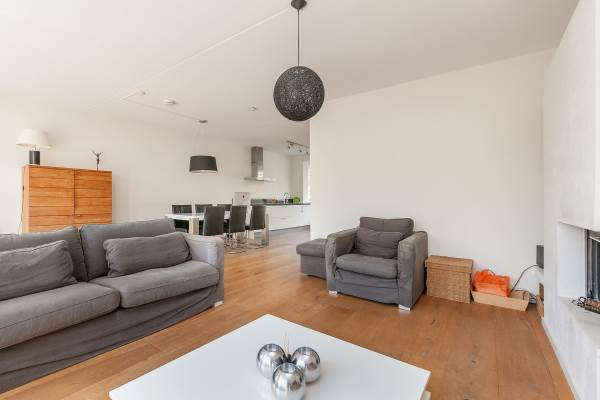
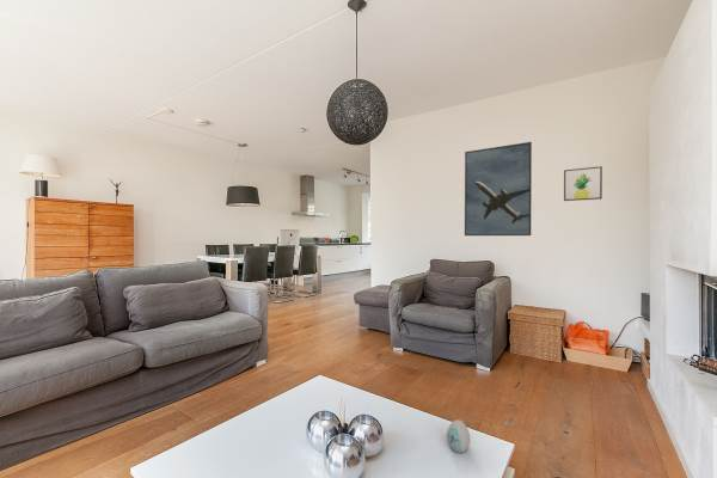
+ decorative egg (458, 434)
+ wall art (582, 184)
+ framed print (496, 191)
